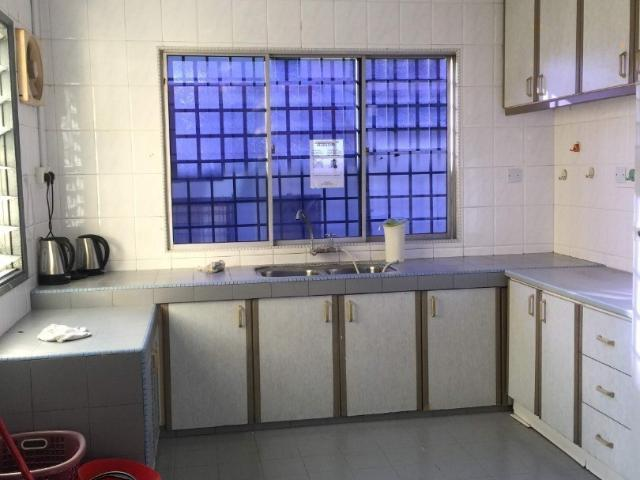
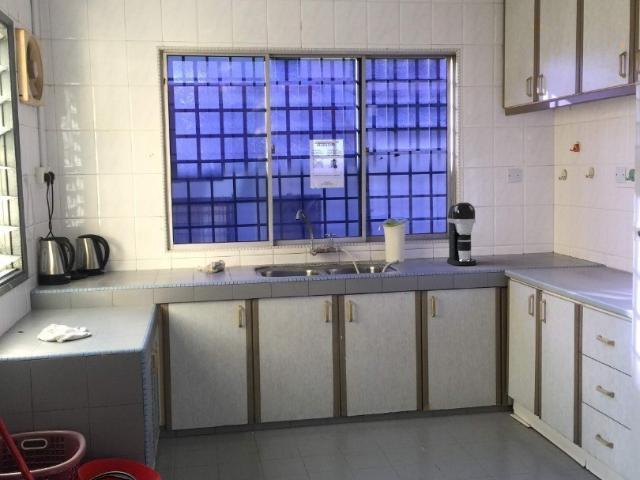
+ coffee maker (461, 232)
